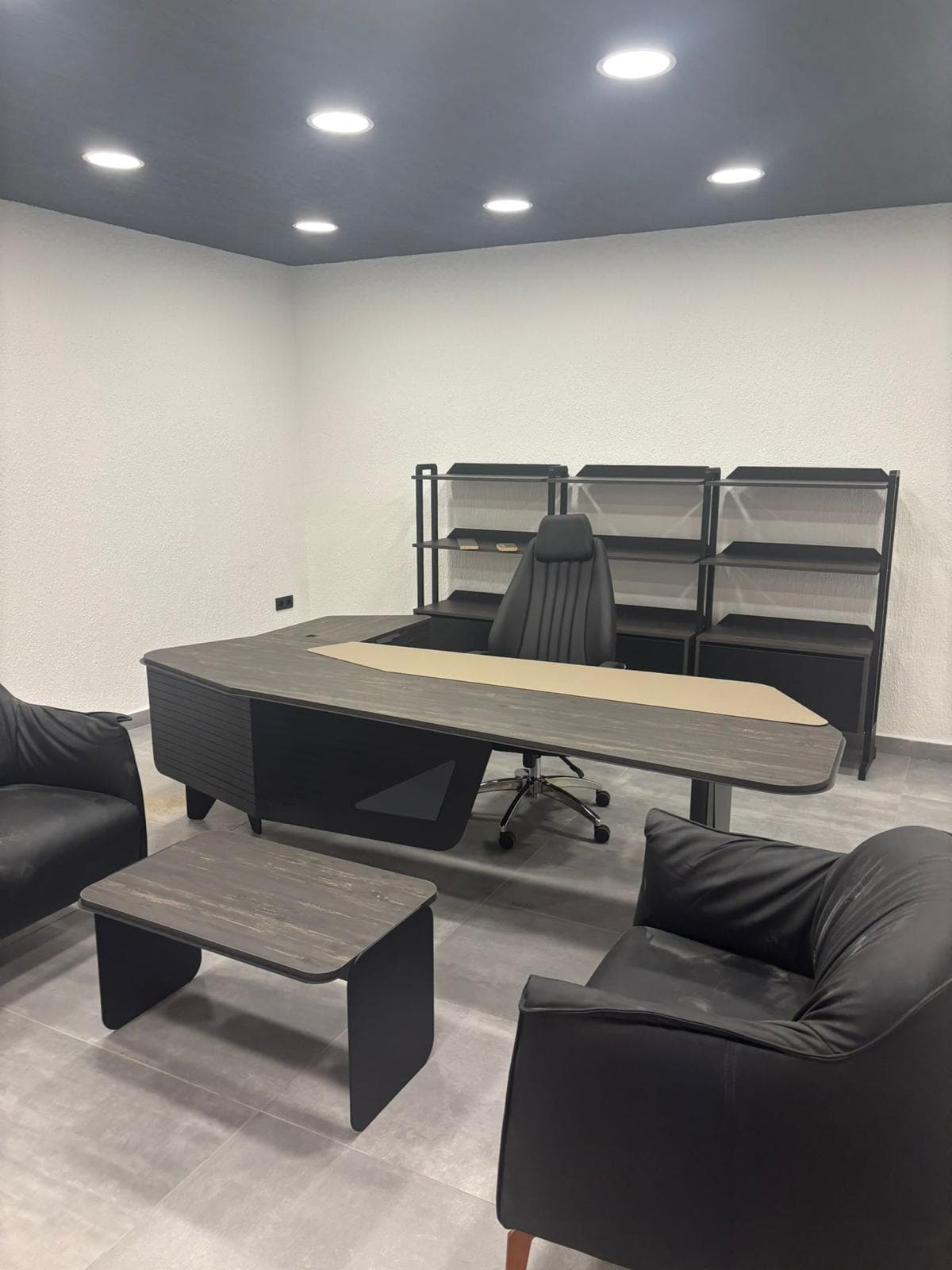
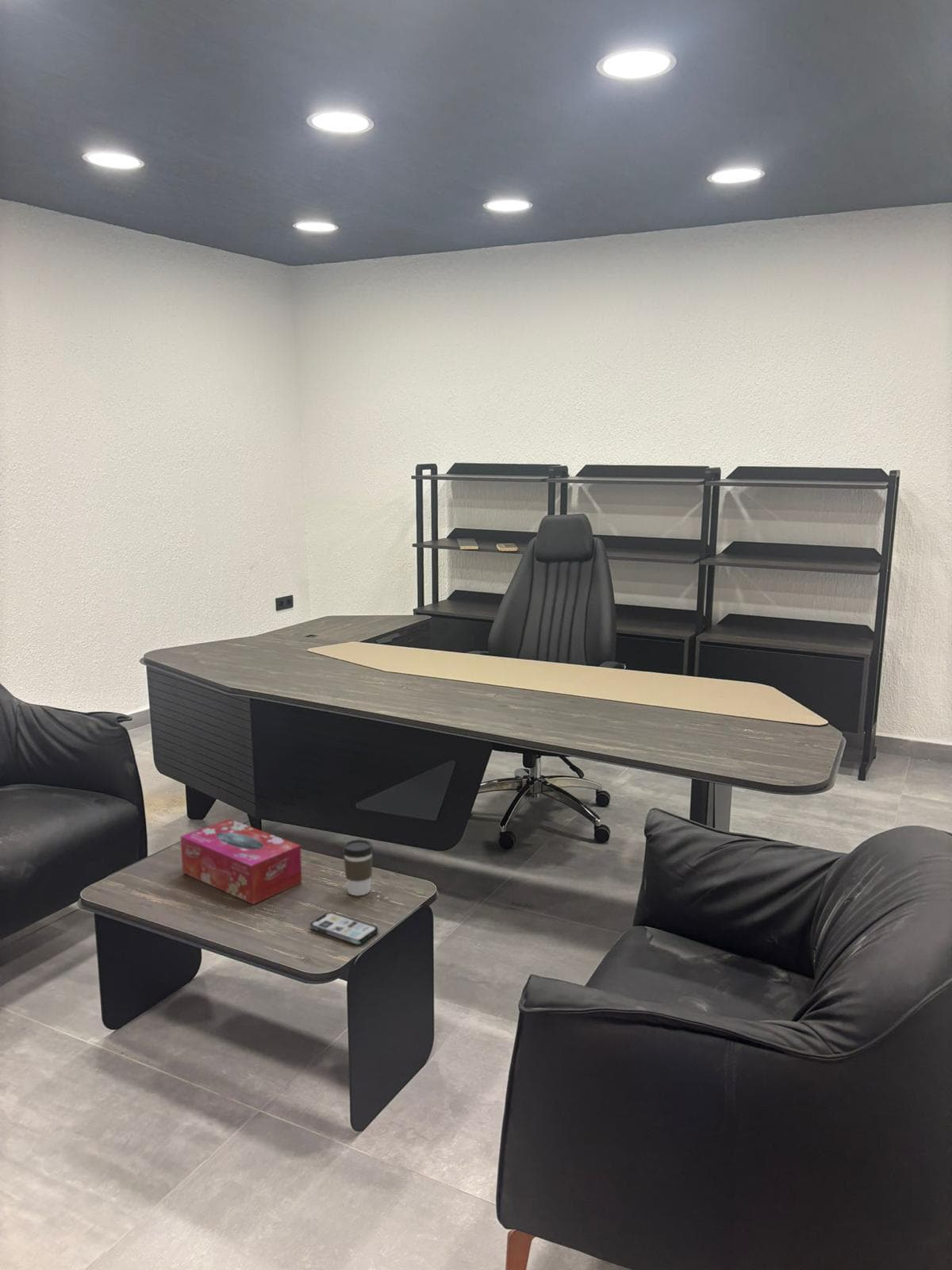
+ coffee cup (358, 868)
+ tissue box (240, 859)
+ phone case (344, 928)
